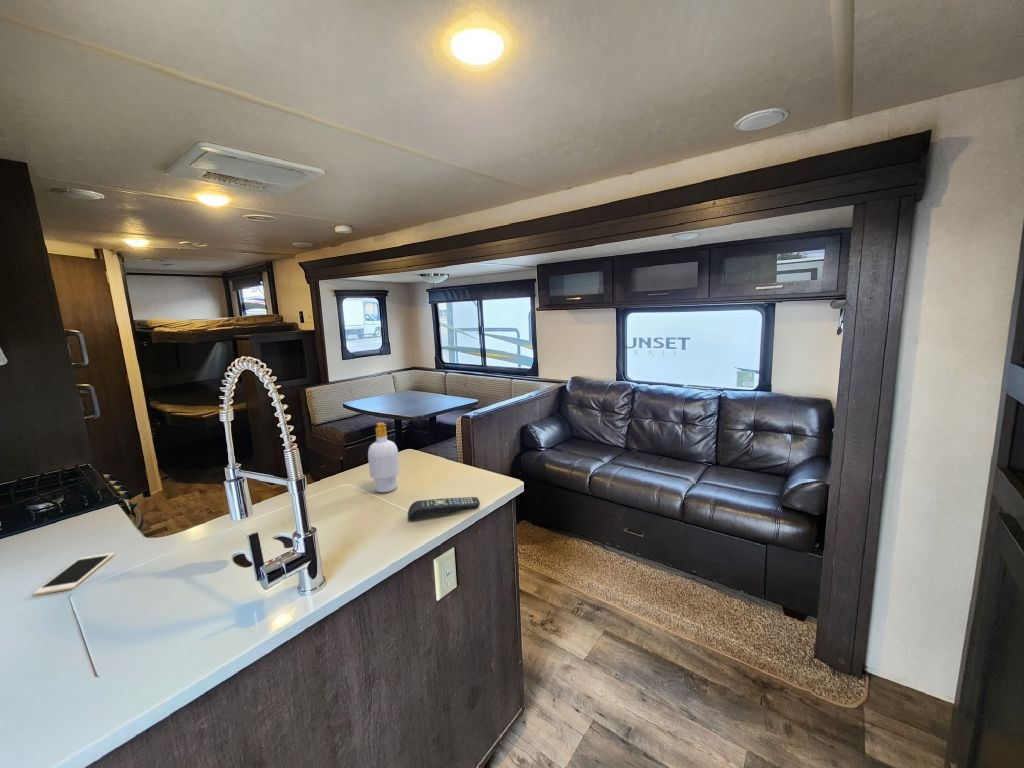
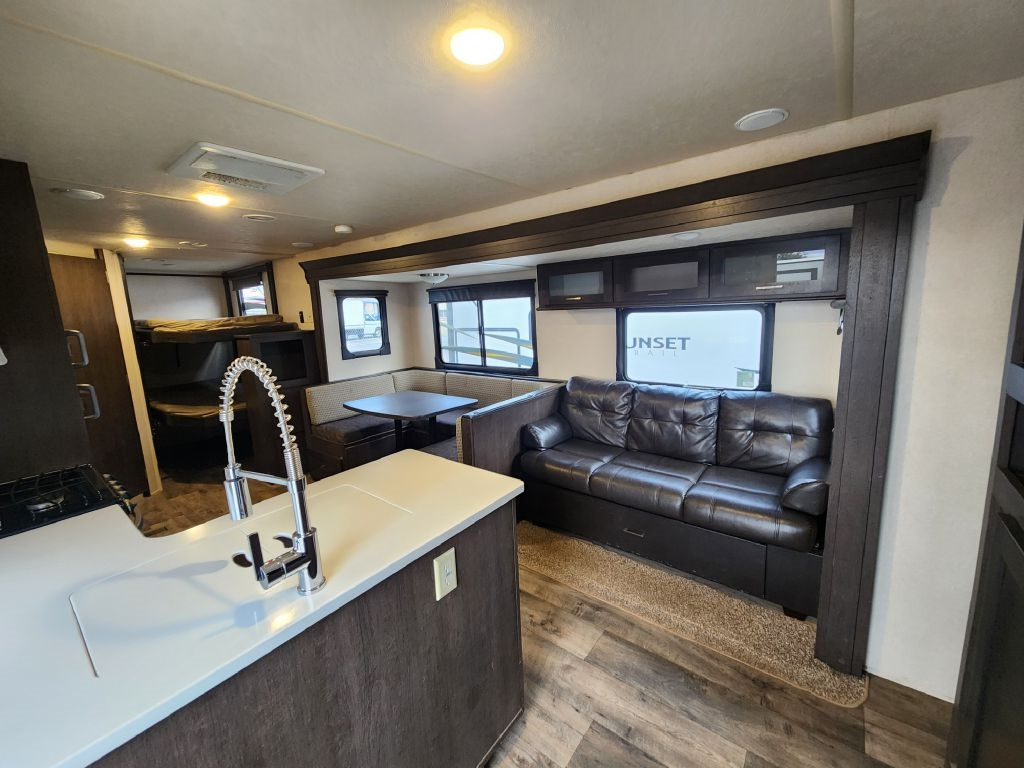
- soap bottle (383, 456)
- cell phone (76, 572)
- remote control (444, 506)
